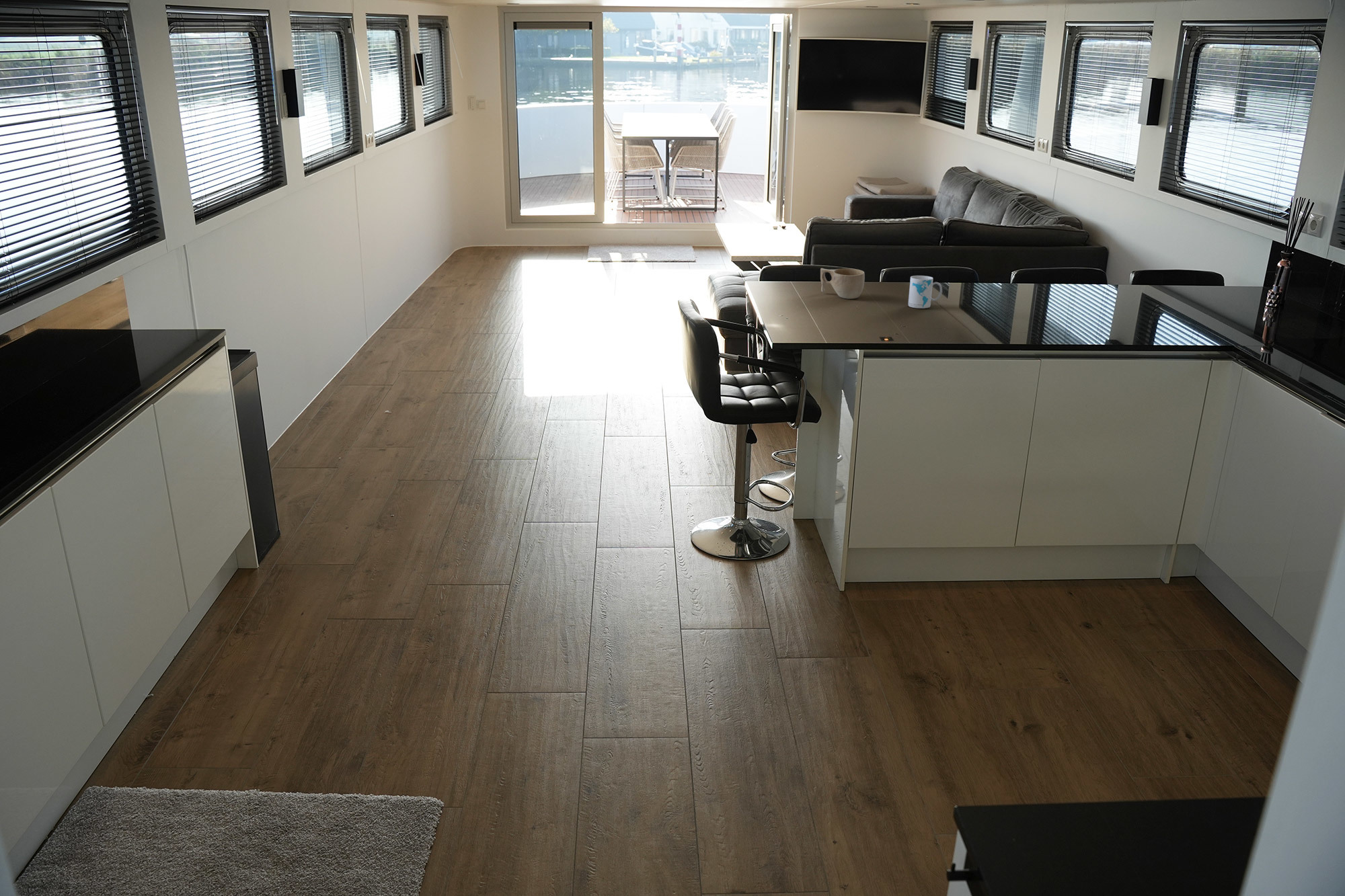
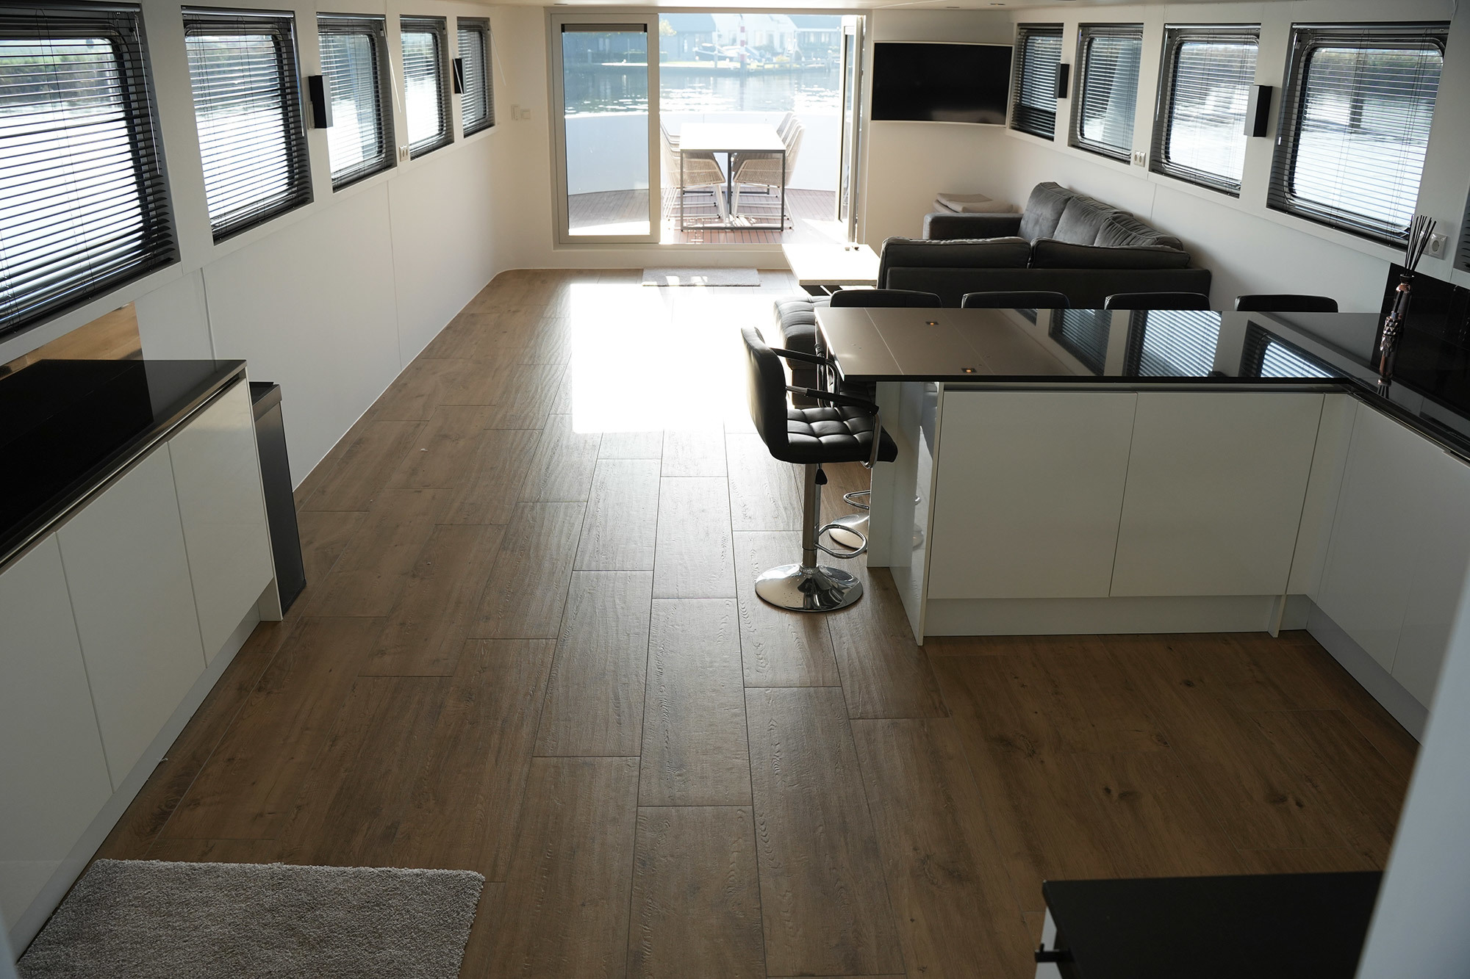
- cup (841, 283)
- mug (925, 292)
